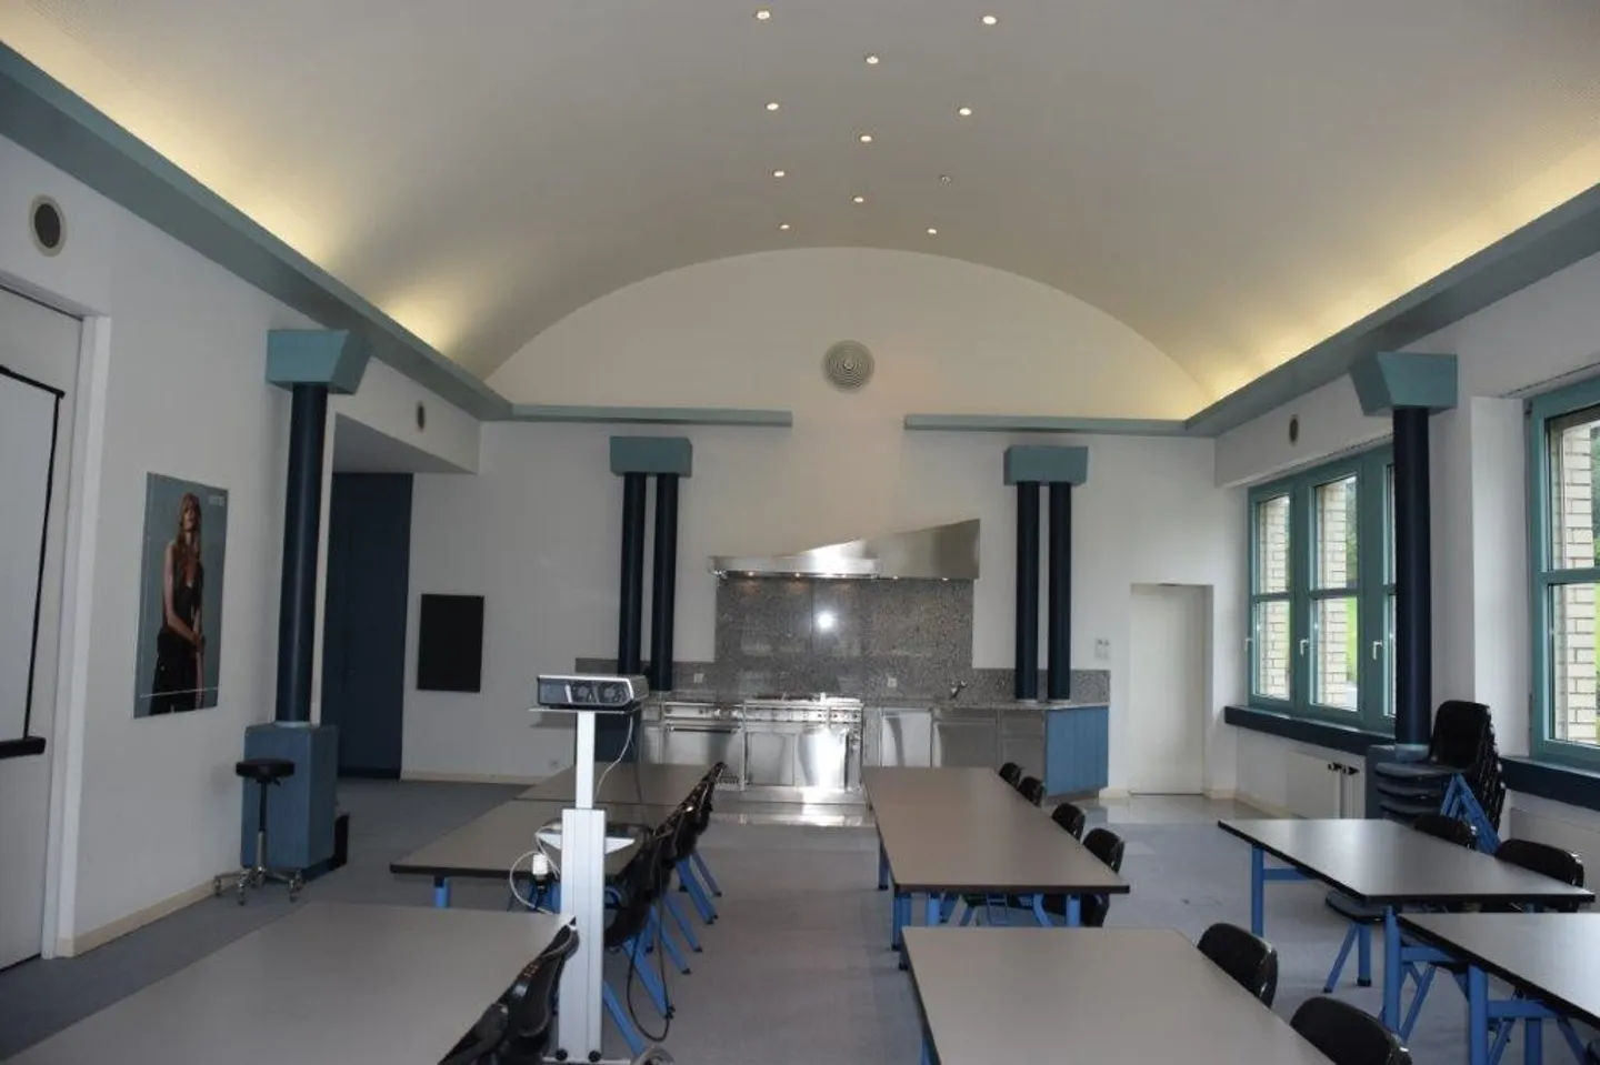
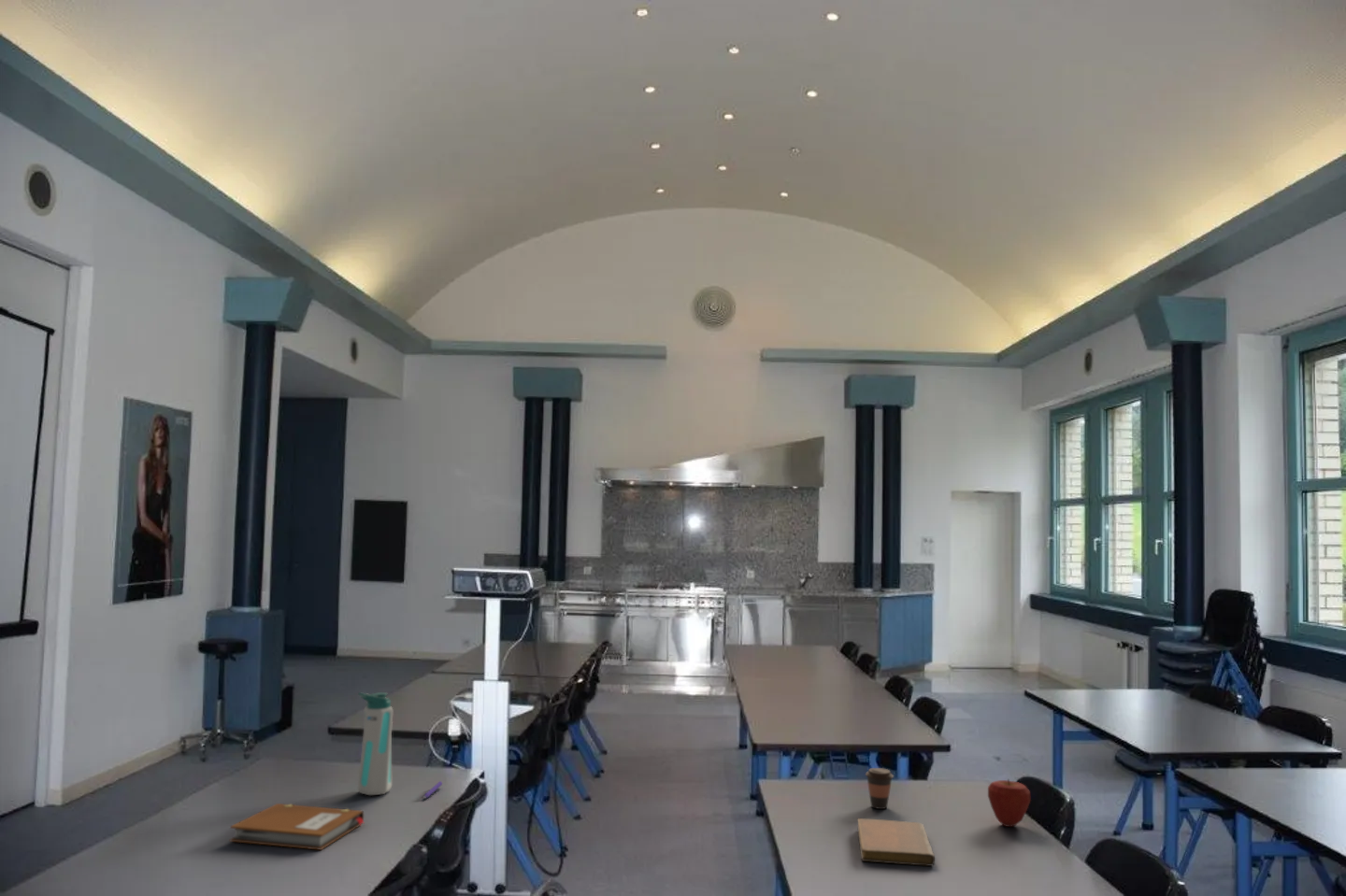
+ apple (1009, 802)
+ water bottle (375, 742)
+ pen (432, 789)
+ notebook (894, 840)
+ coffee cup (879, 789)
+ notebook (302, 824)
